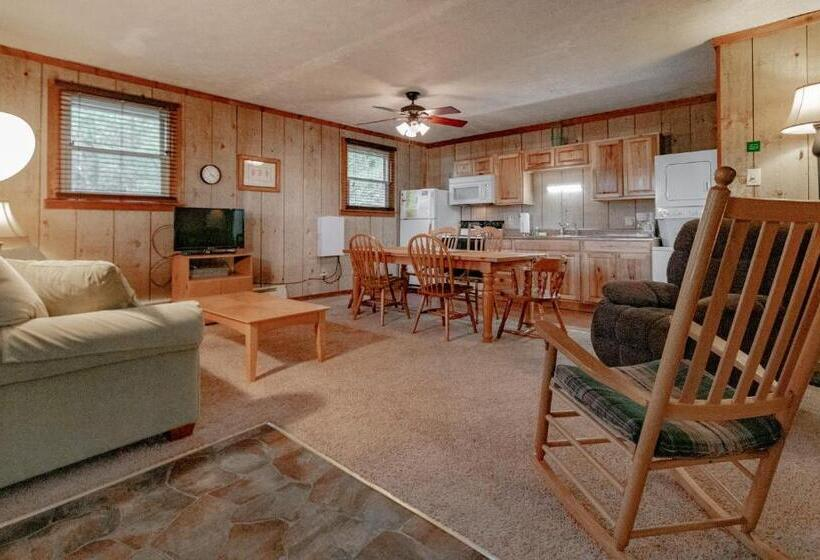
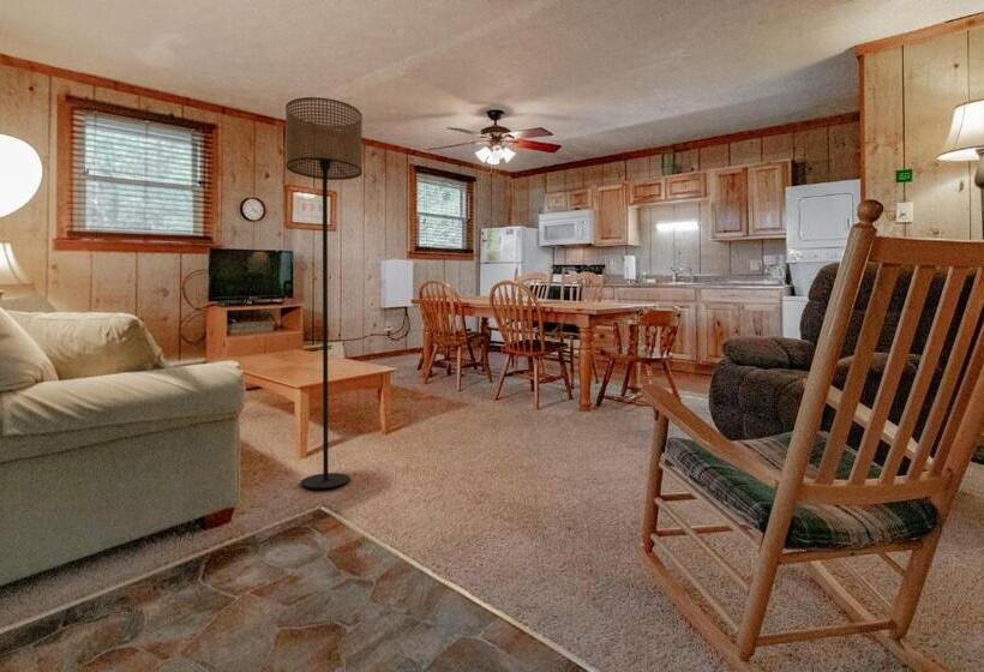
+ floor lamp (325, 299)
